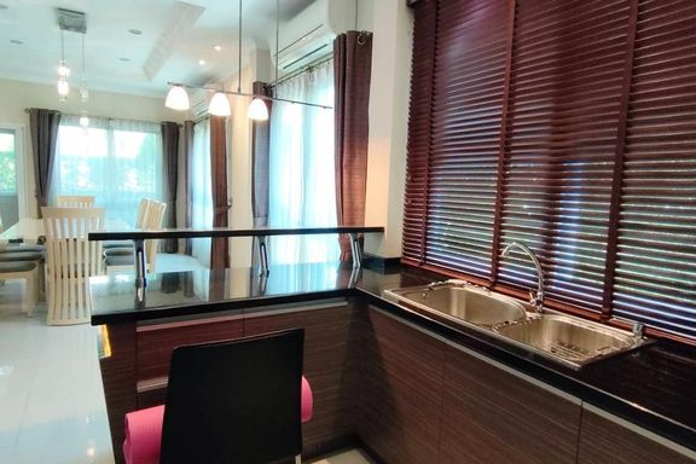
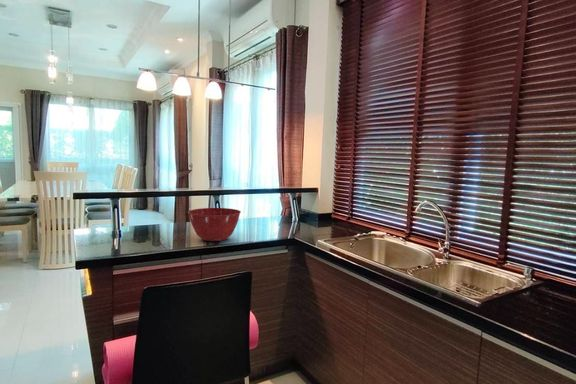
+ mixing bowl (214, 224)
